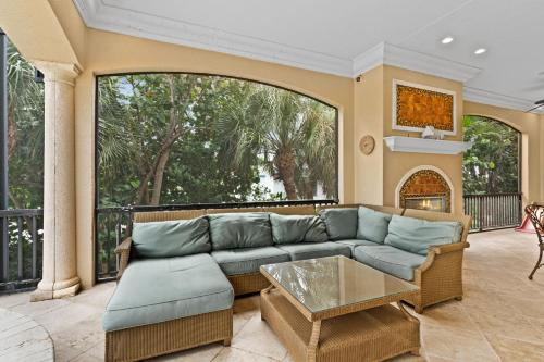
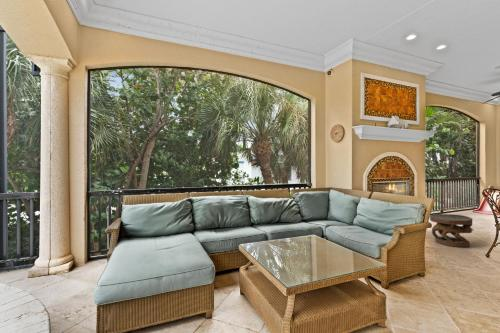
+ side table (451, 229)
